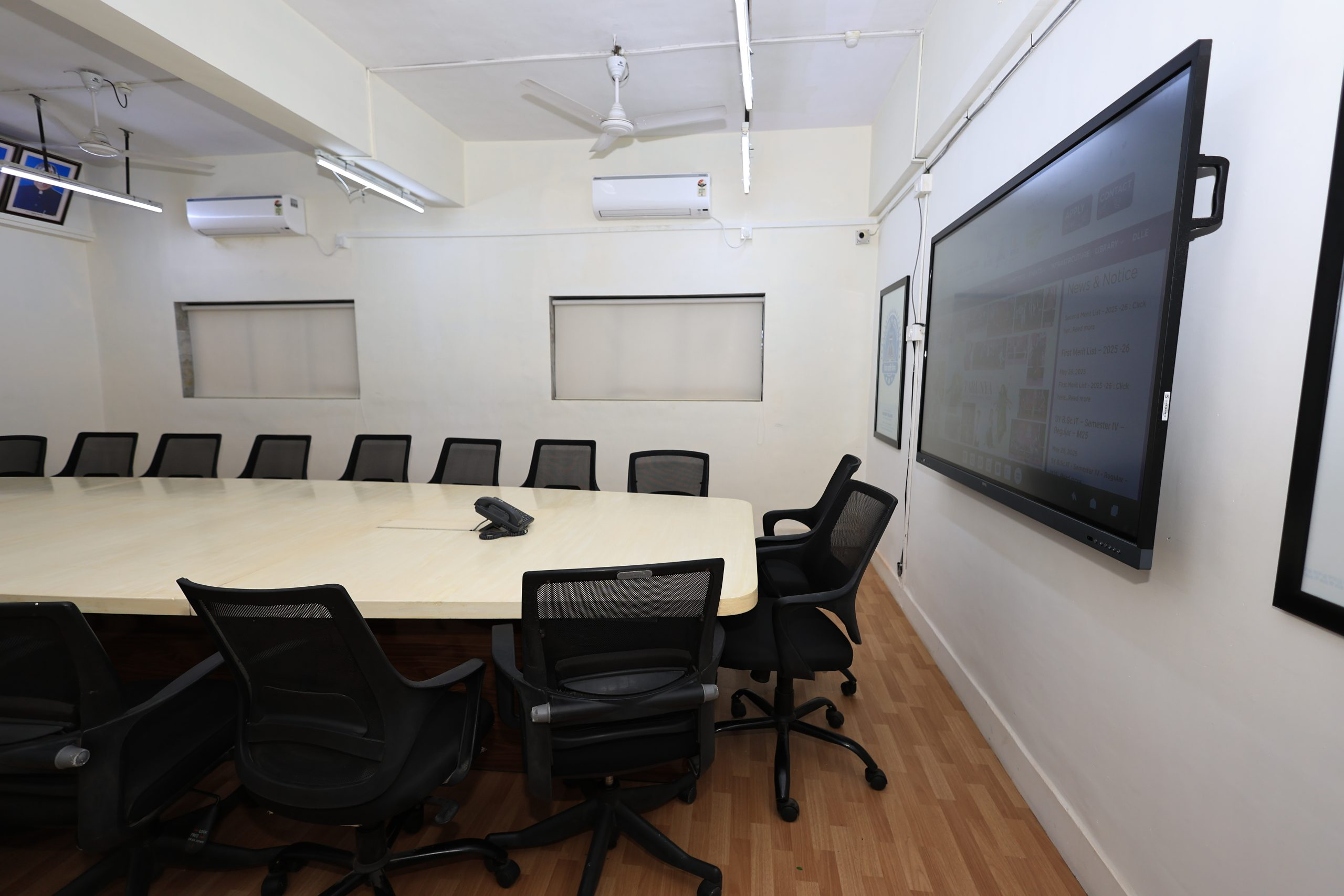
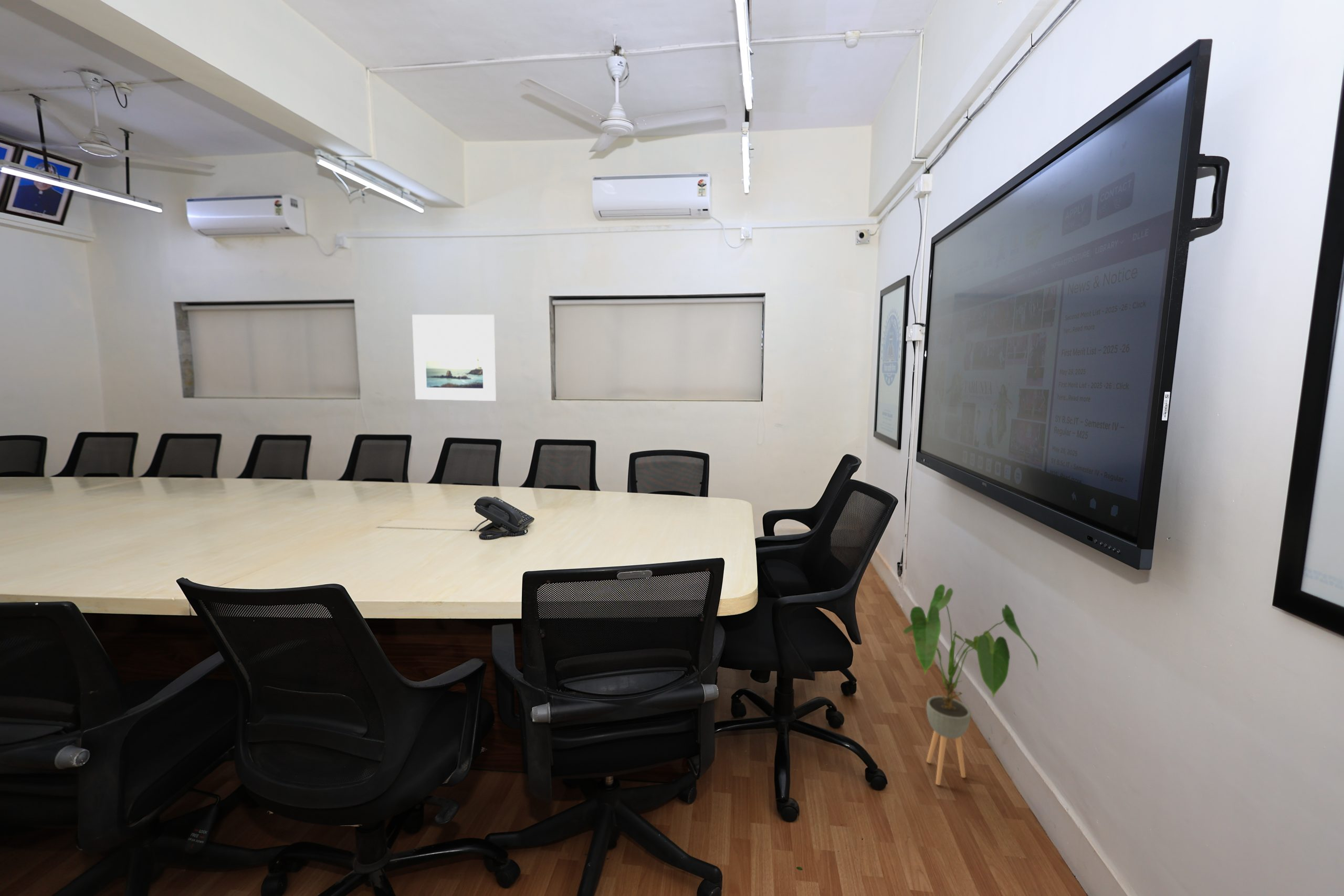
+ house plant (961, 692)
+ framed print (454, 357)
